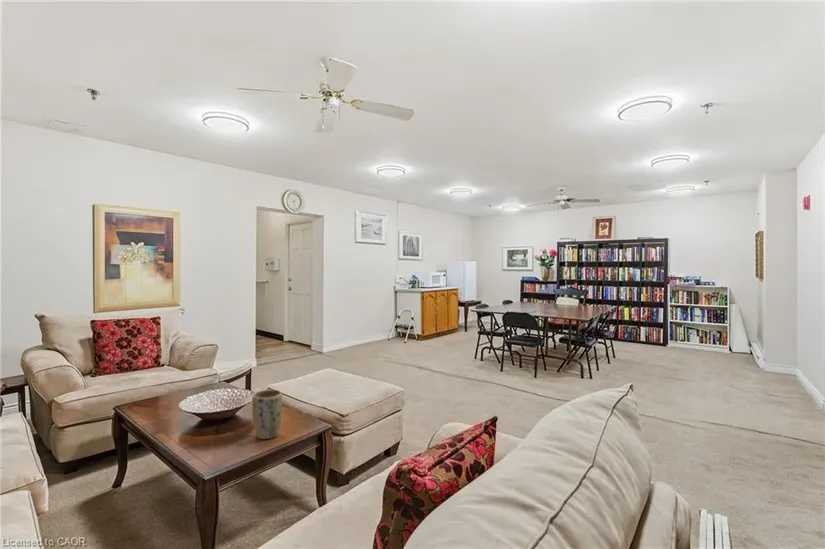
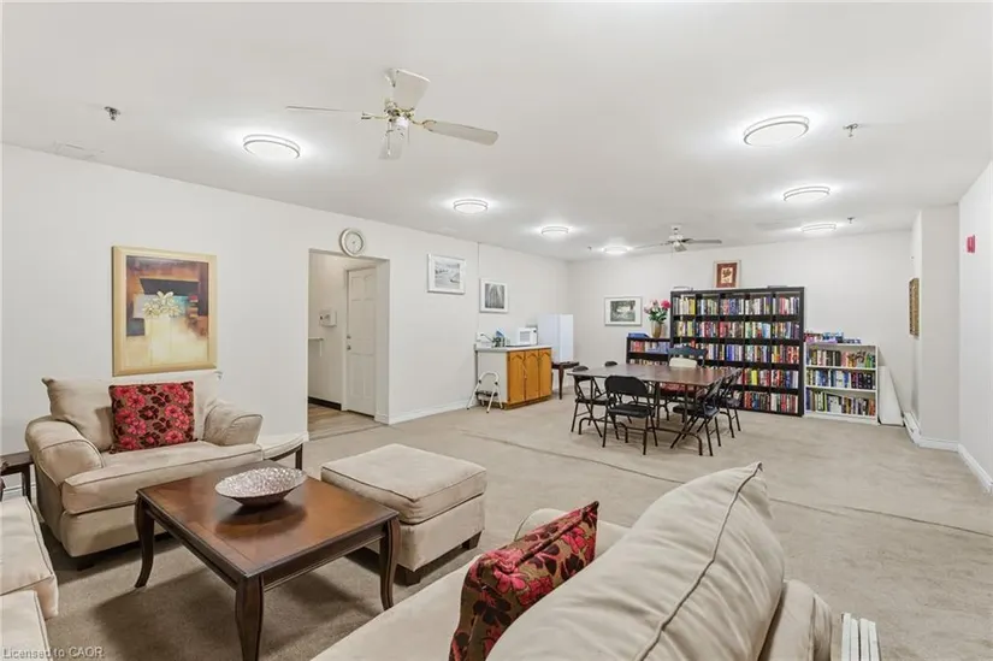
- plant pot (267, 414)
